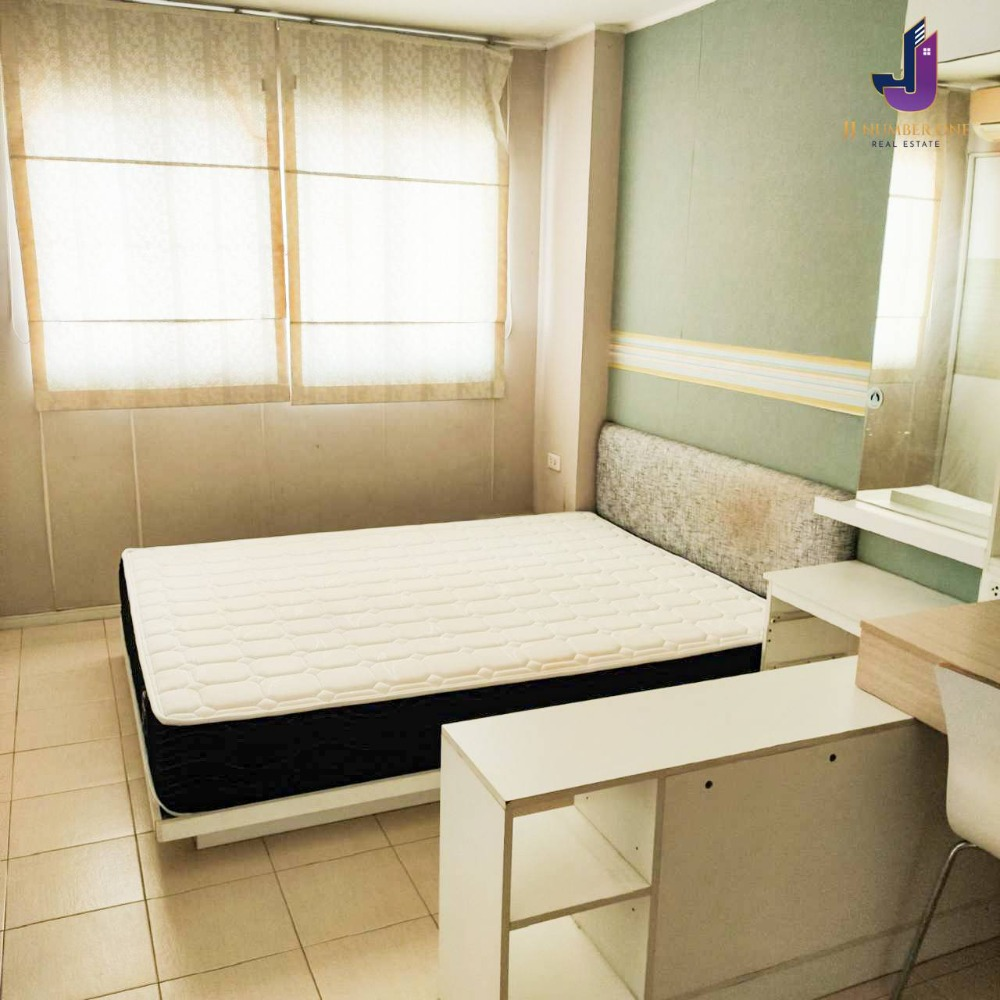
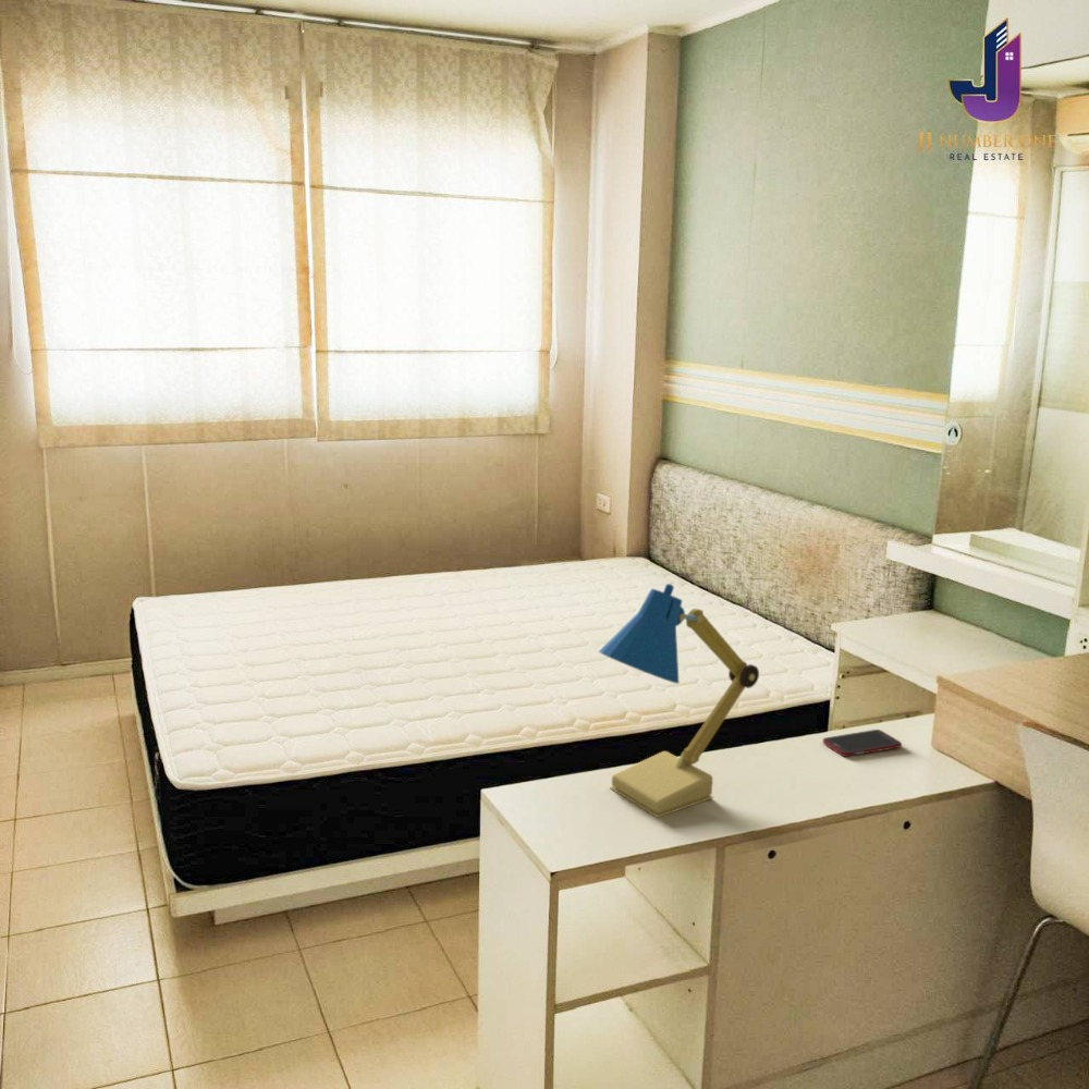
+ desk lamp (677, 683)
+ cell phone (861, 743)
